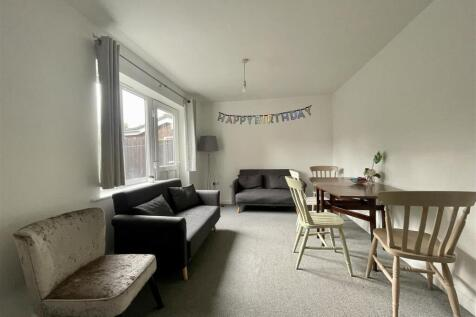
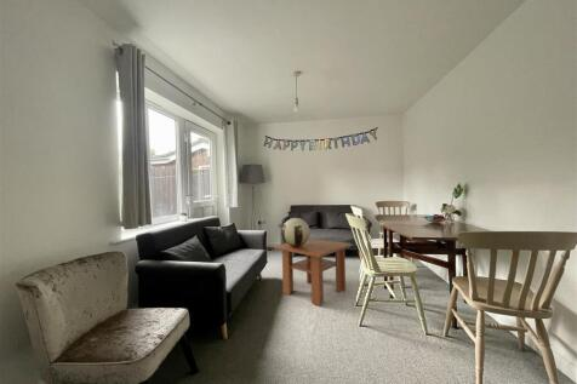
+ coffee table (314, 268)
+ decorative sphere (295, 231)
